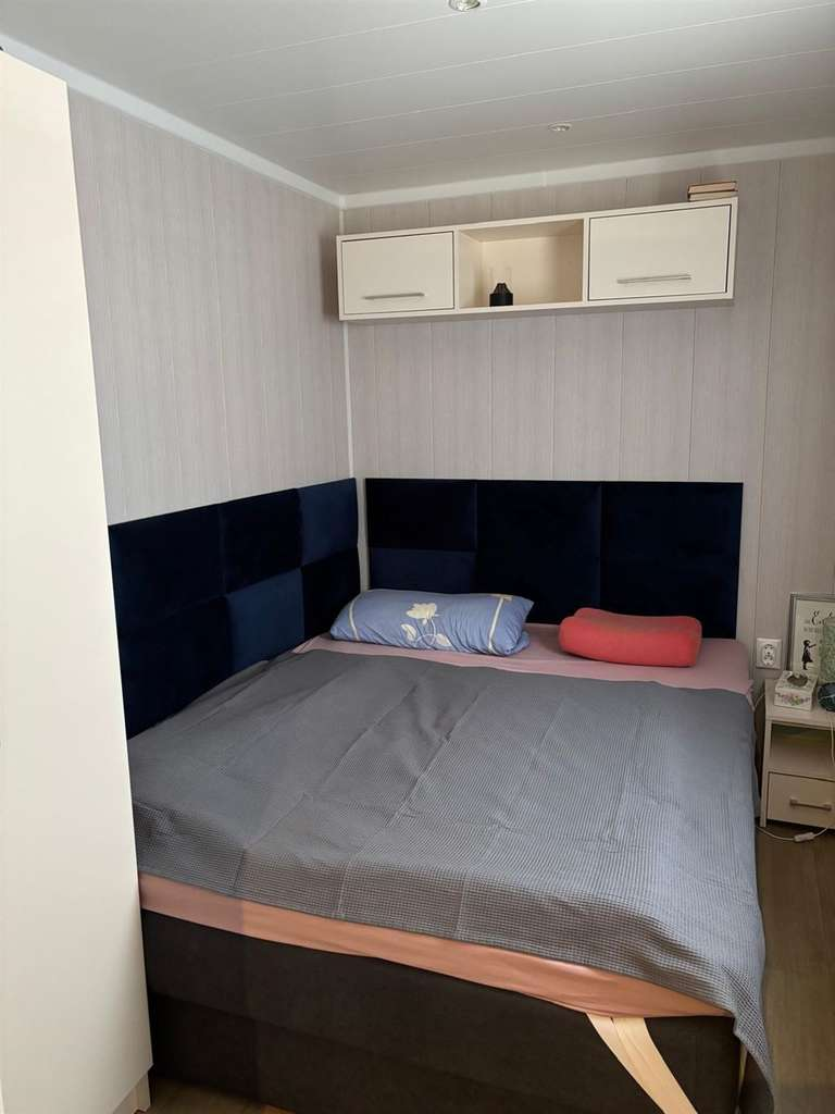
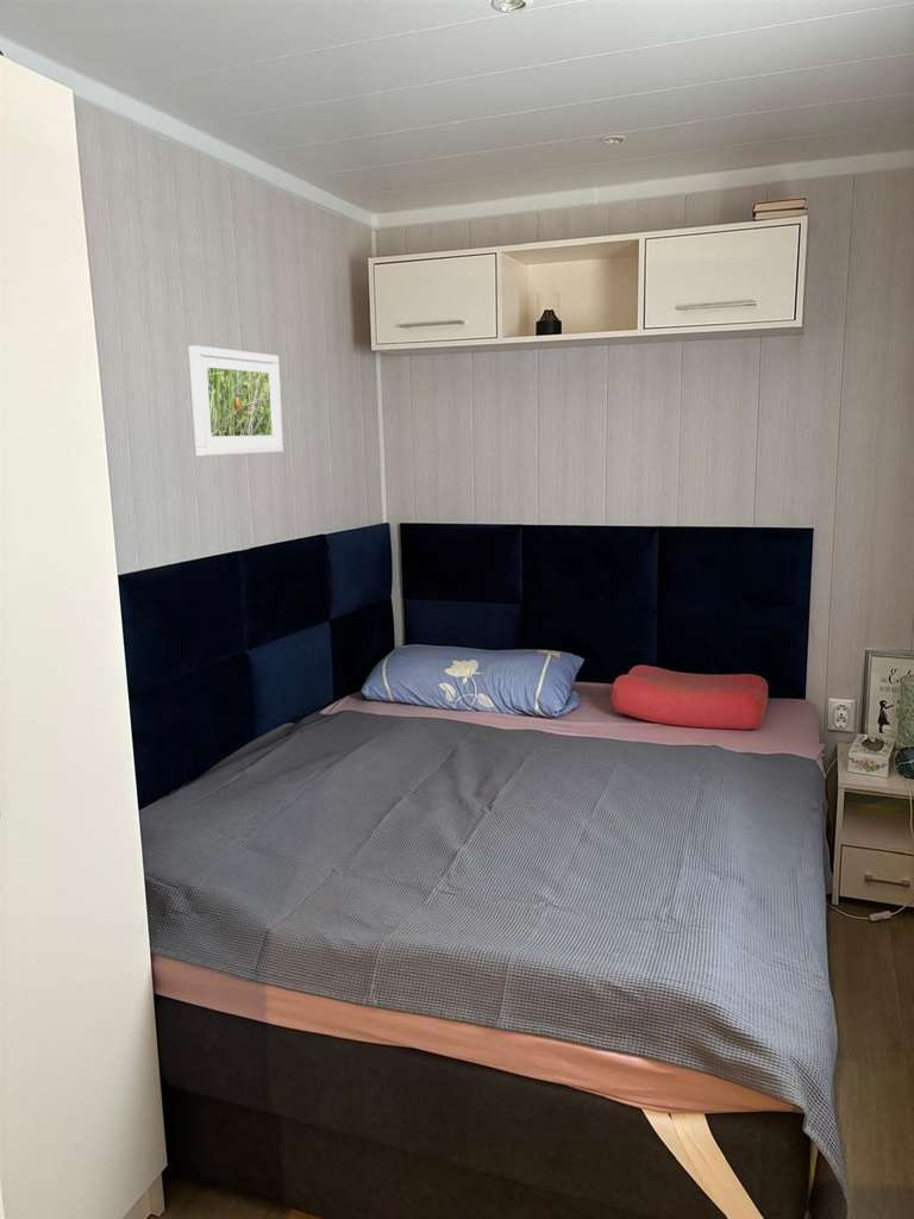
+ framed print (239, 402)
